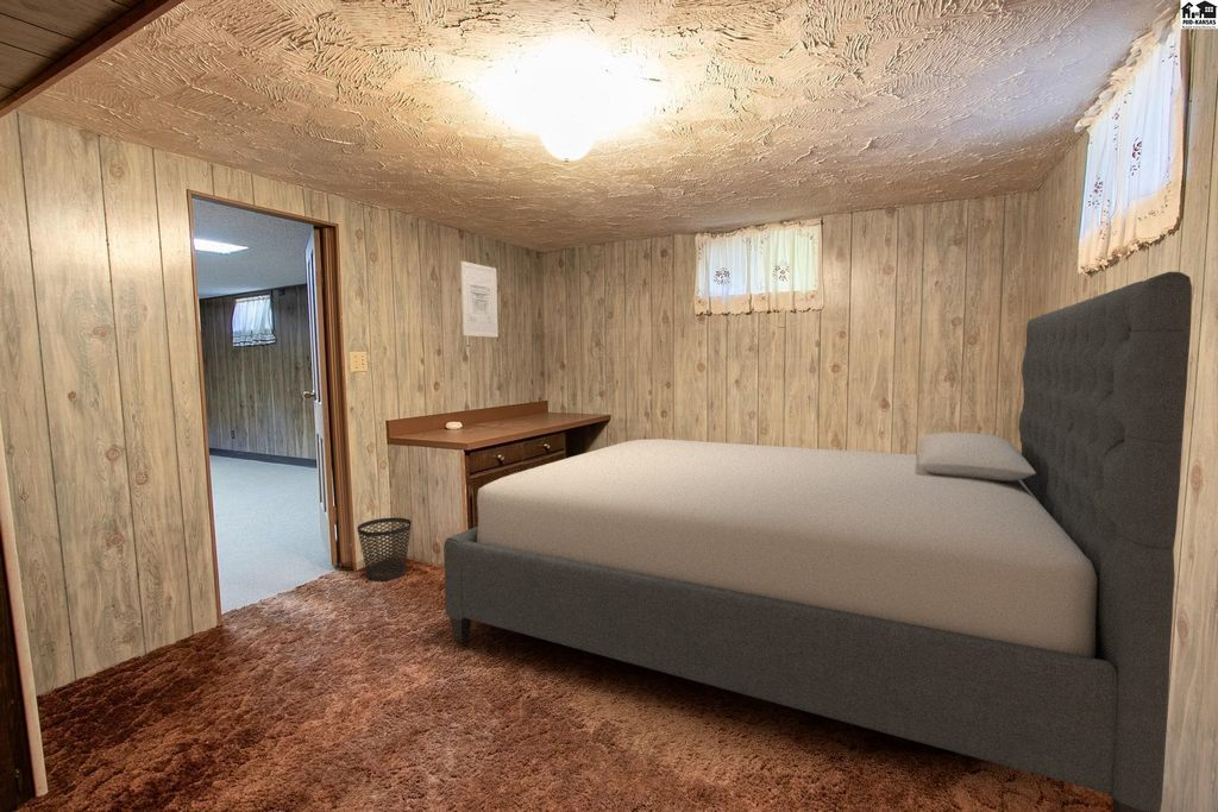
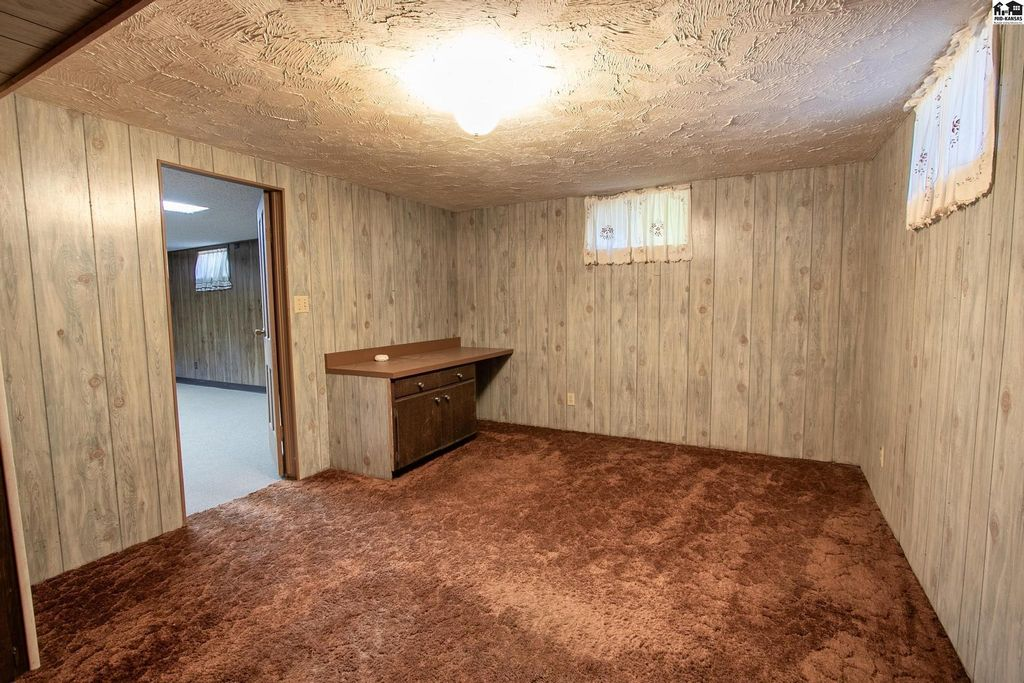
- bed (761, 471)
- wastebasket (385, 549)
- wall art (479, 301)
